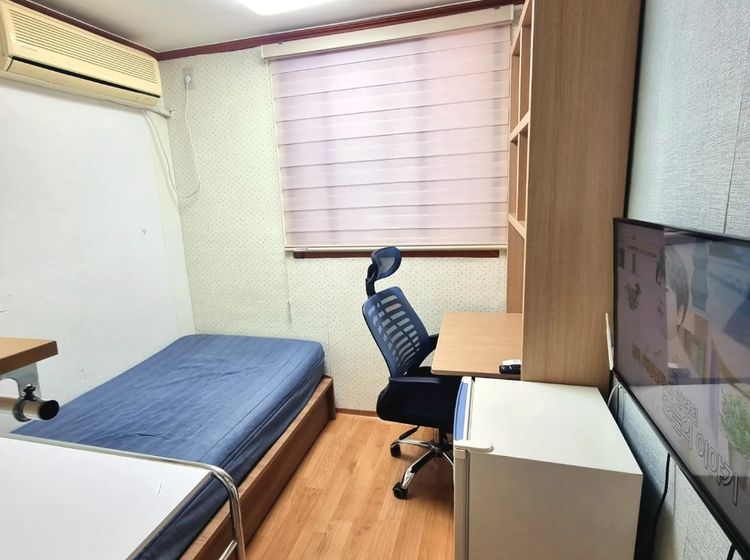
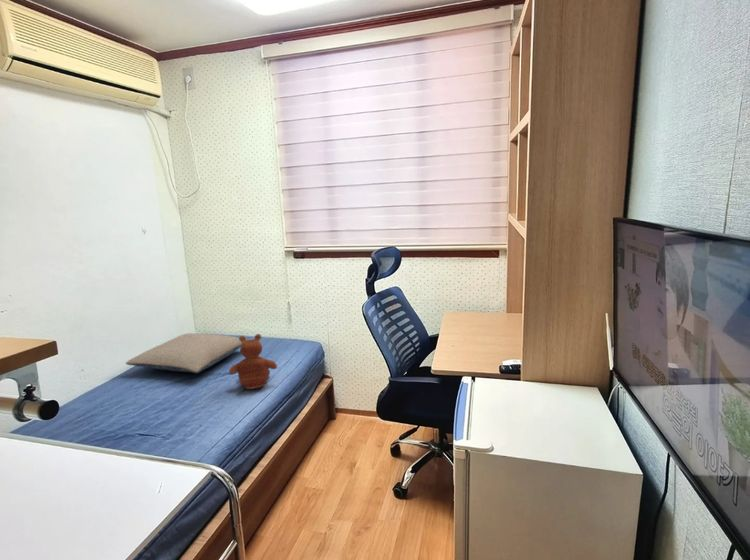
+ pillow (191, 351)
+ toy (253, 358)
